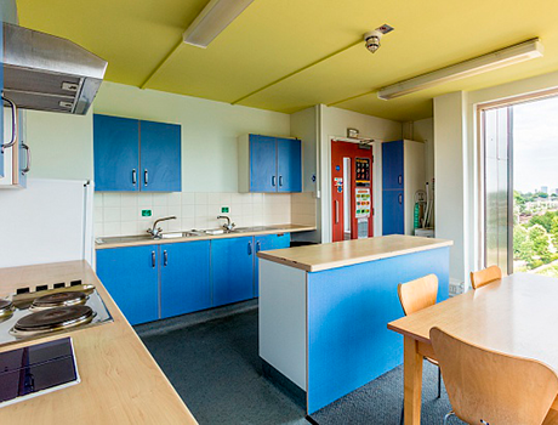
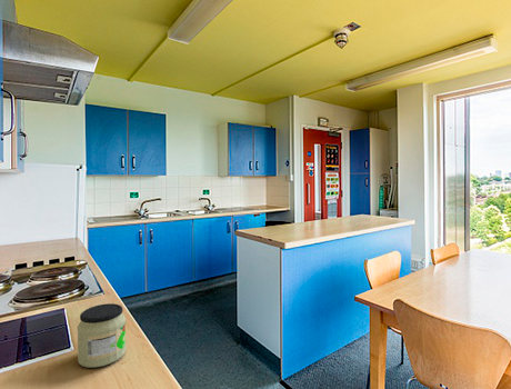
+ jar (102, 332)
